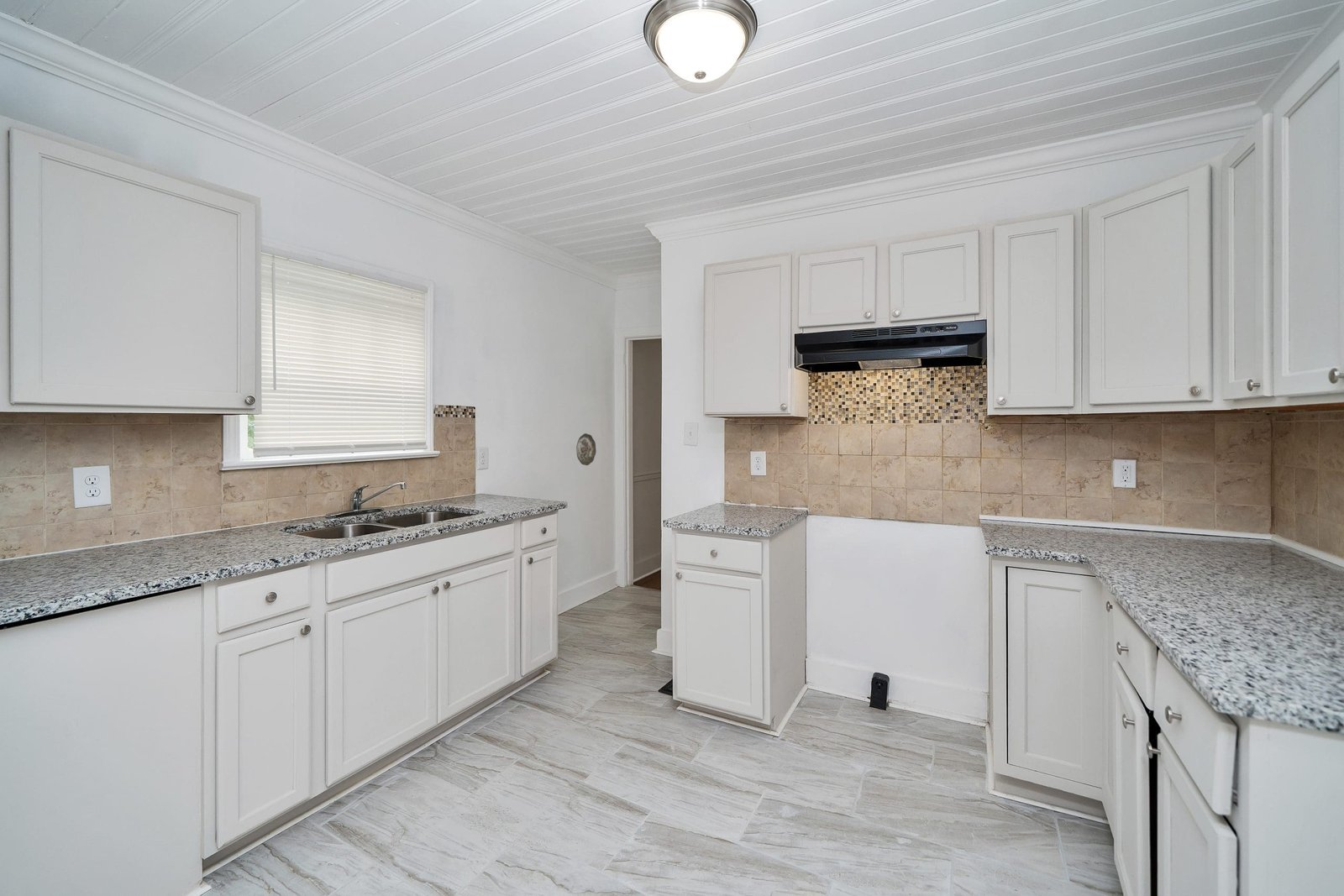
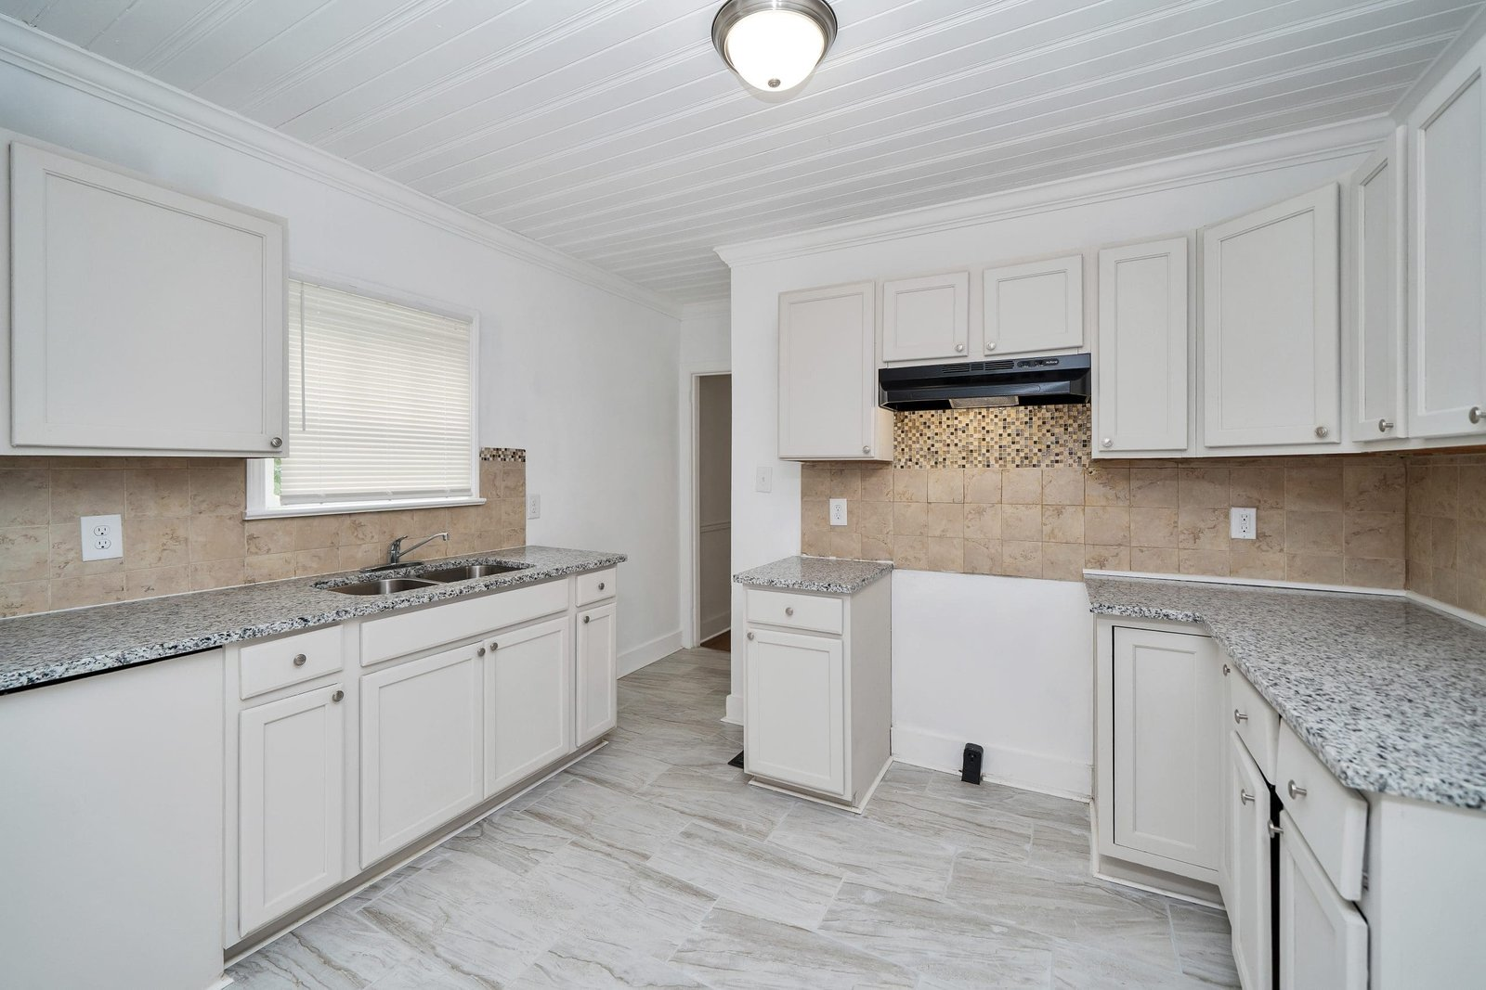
- decorative plate (585, 449)
